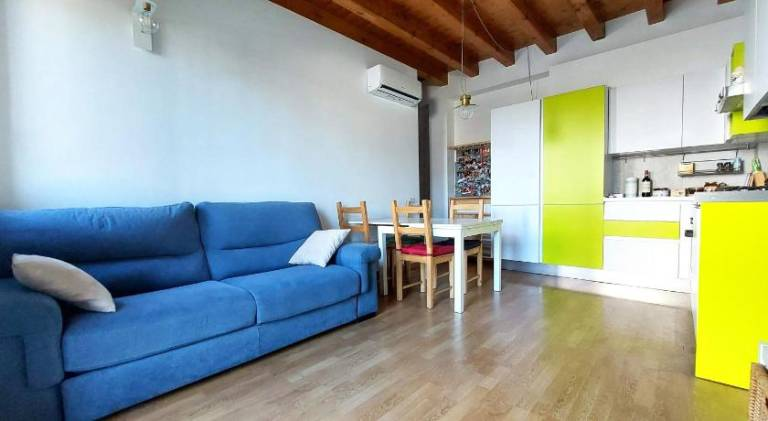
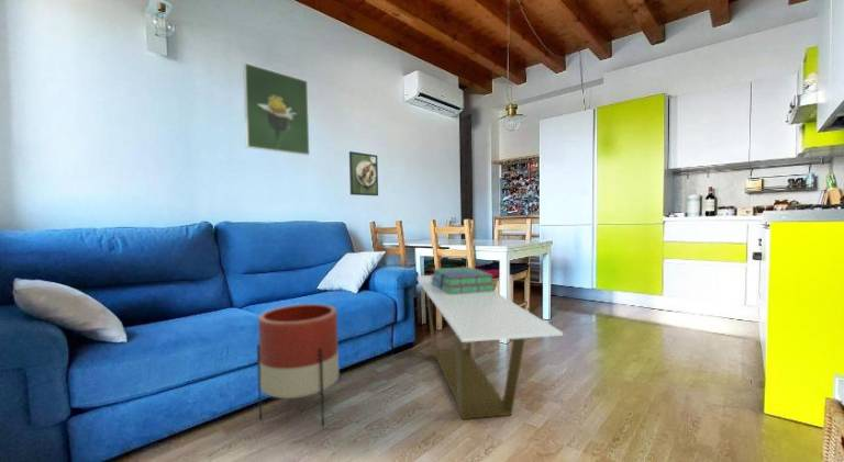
+ planter (300, 362)
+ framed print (278, 112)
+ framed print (364, 174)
+ stack of books (460, 278)
+ coffee table (464, 337)
